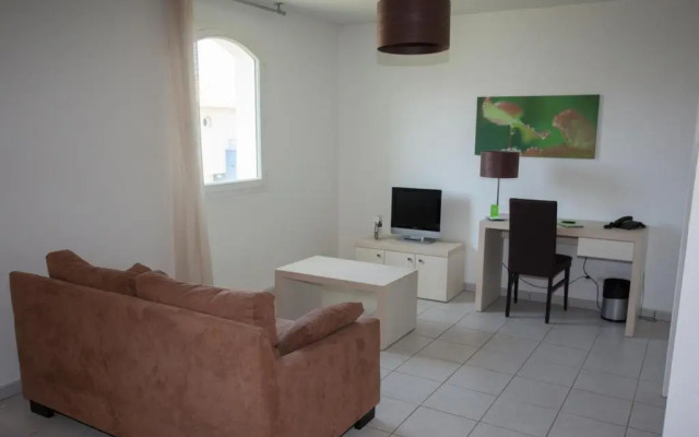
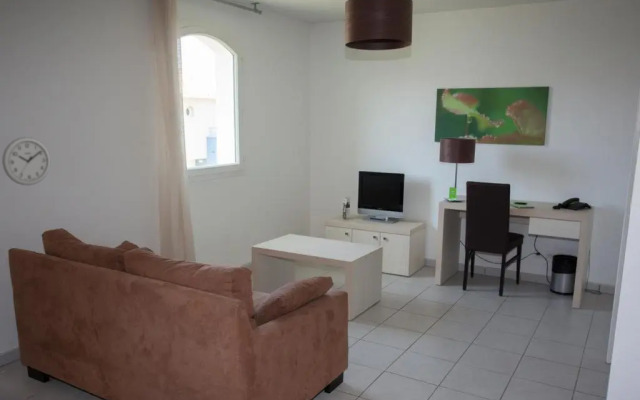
+ wall clock (28, 161)
